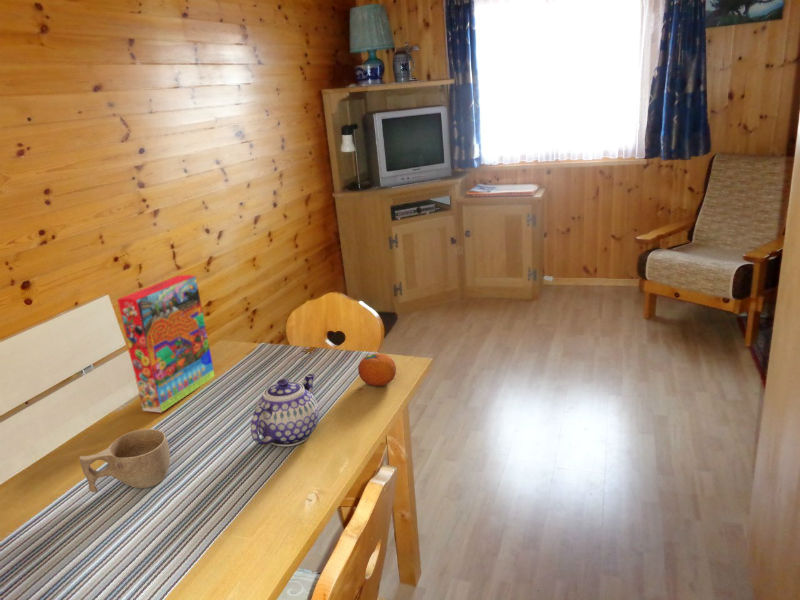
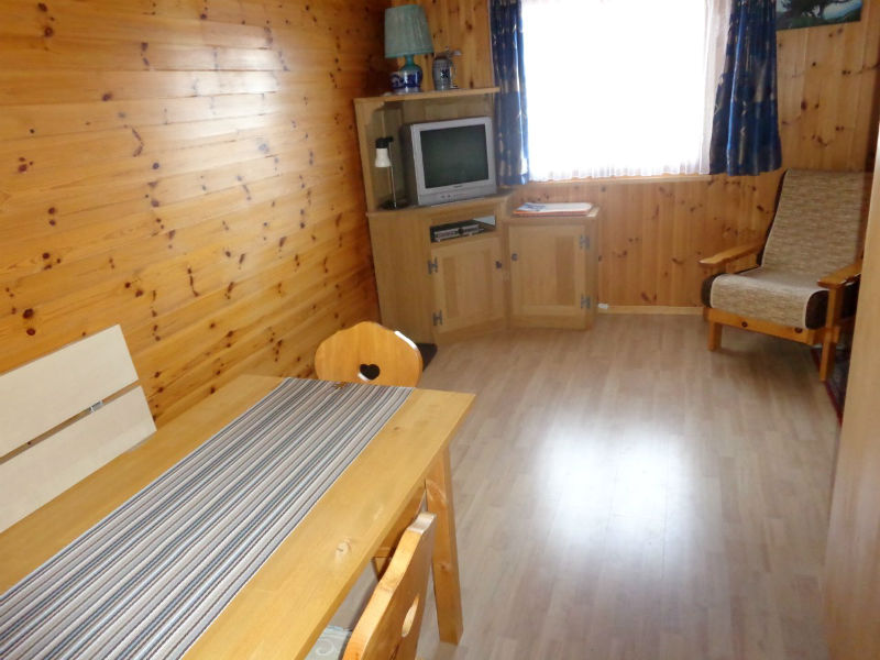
- fruit (377, 369)
- cup (128, 464)
- teapot (286, 408)
- cereal box (170, 340)
